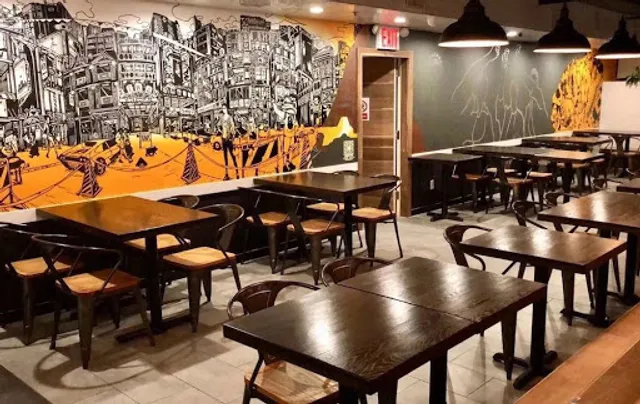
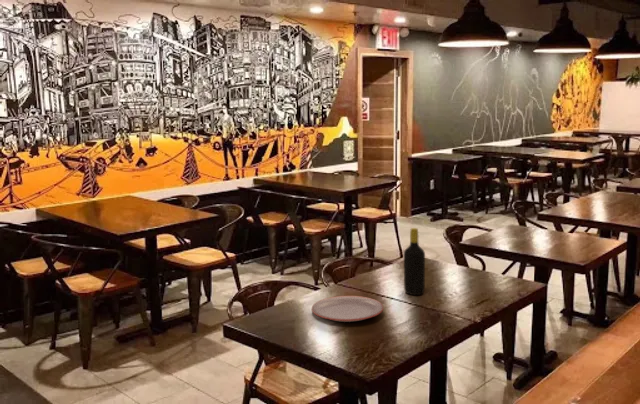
+ plate (347, 309)
+ bottle (414, 260)
